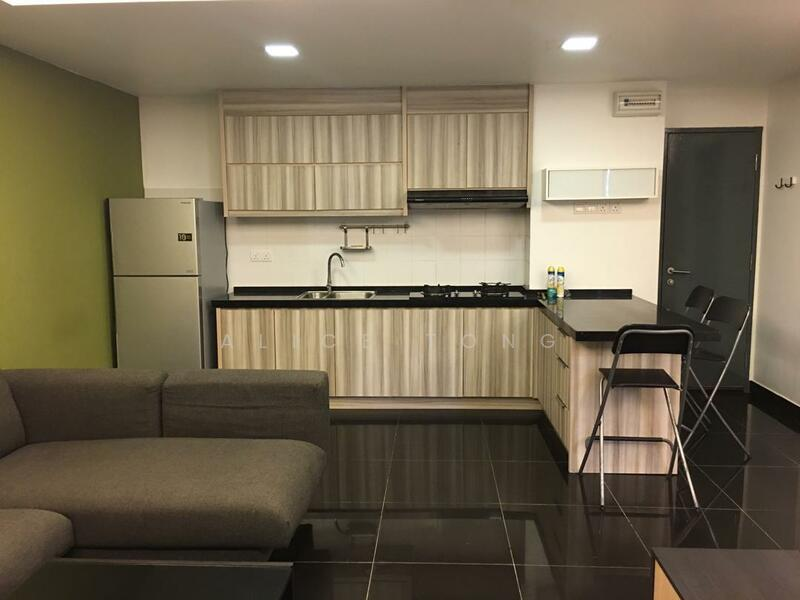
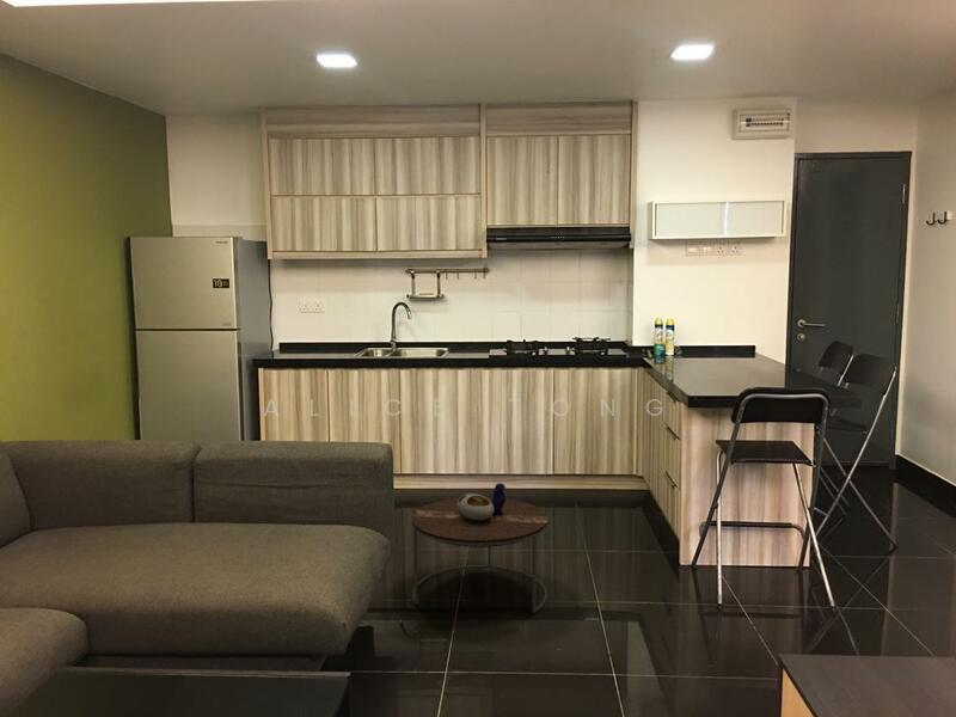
+ side table (479, 539)
